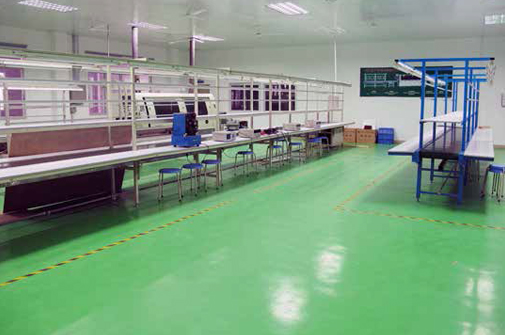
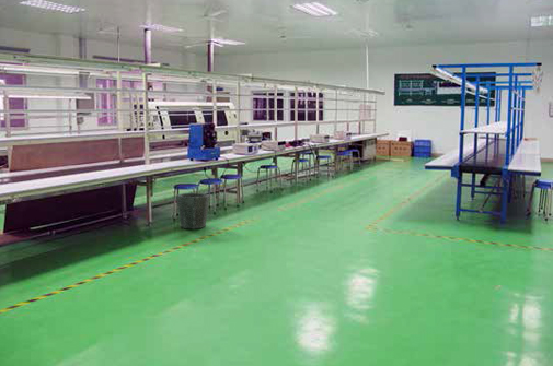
+ waste bin (193, 211)
